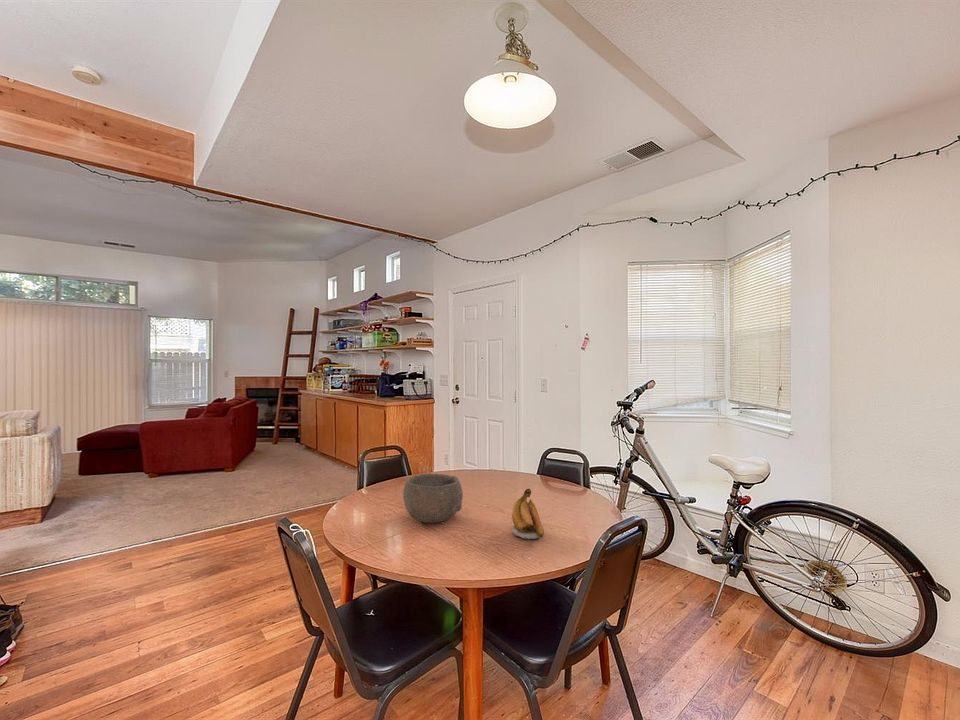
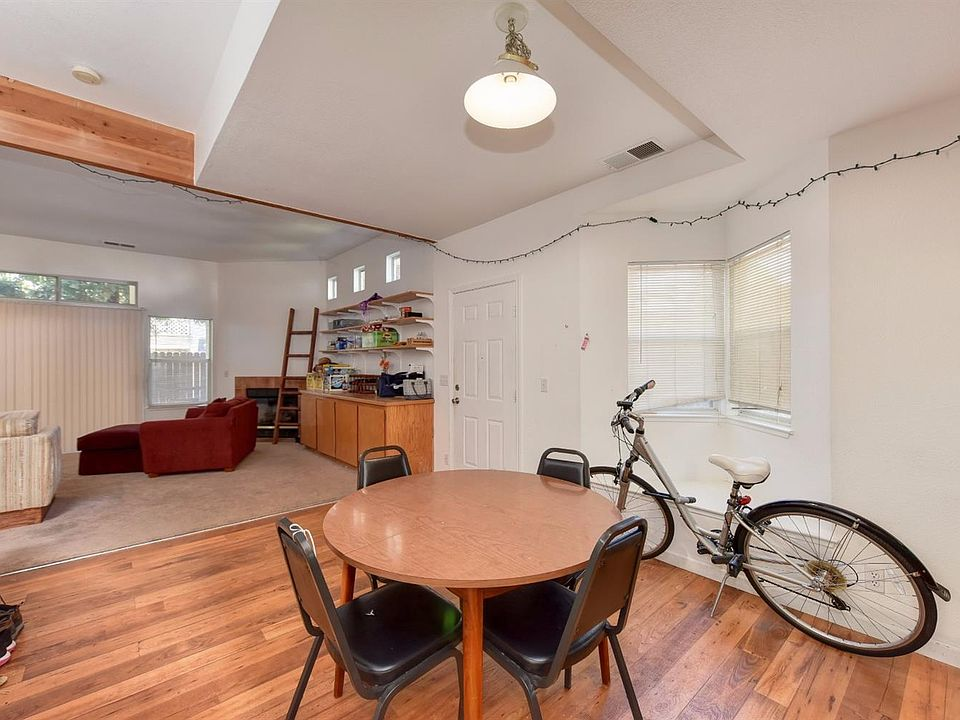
- bowl (433, 498)
- banana (527, 514)
